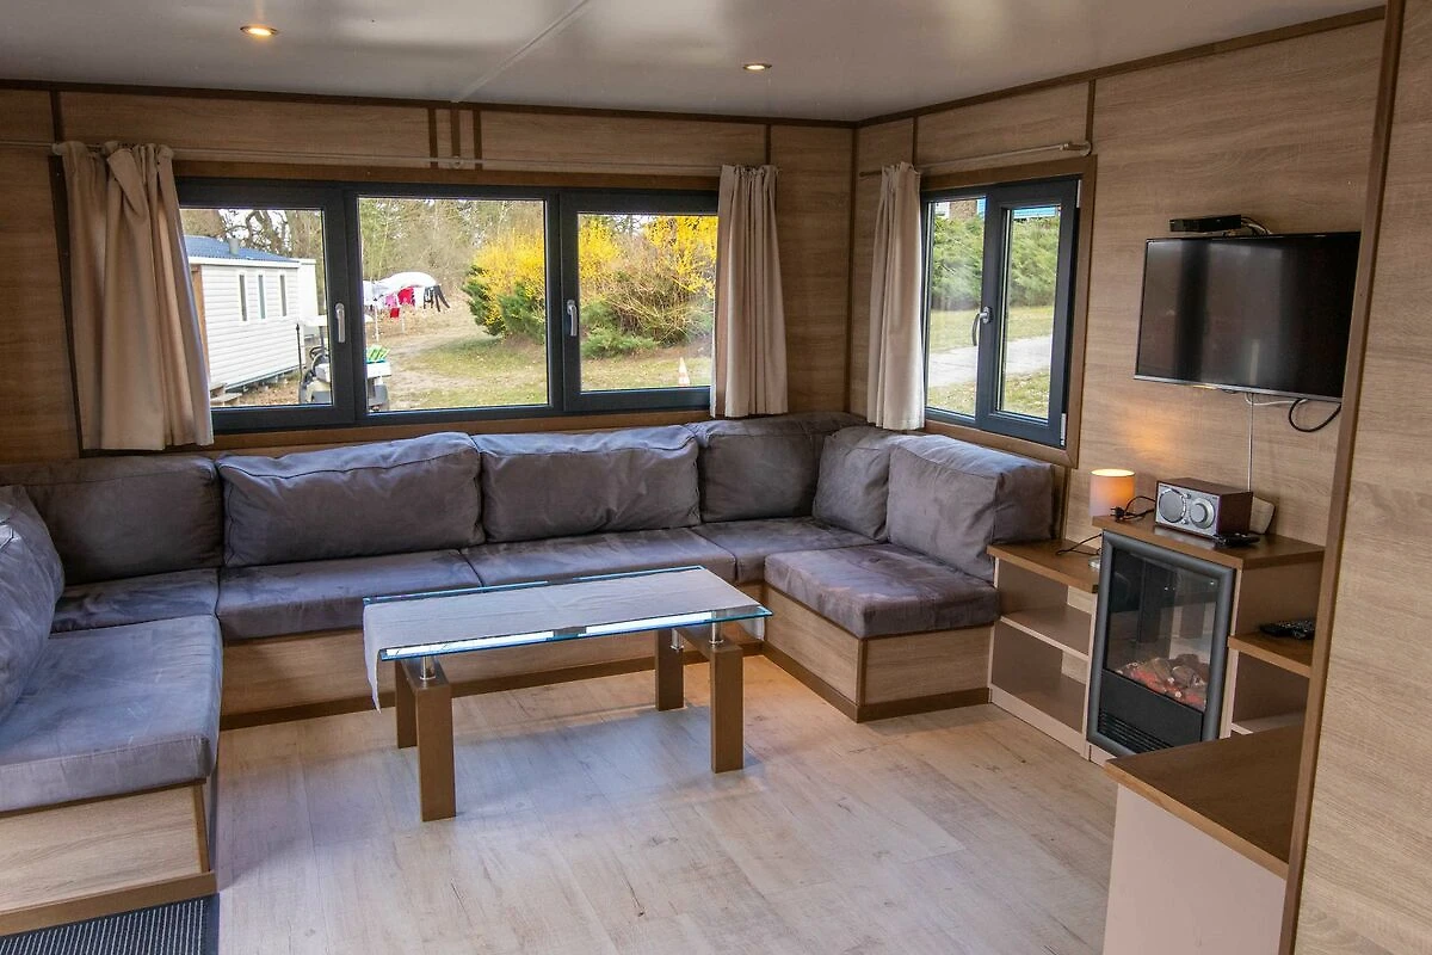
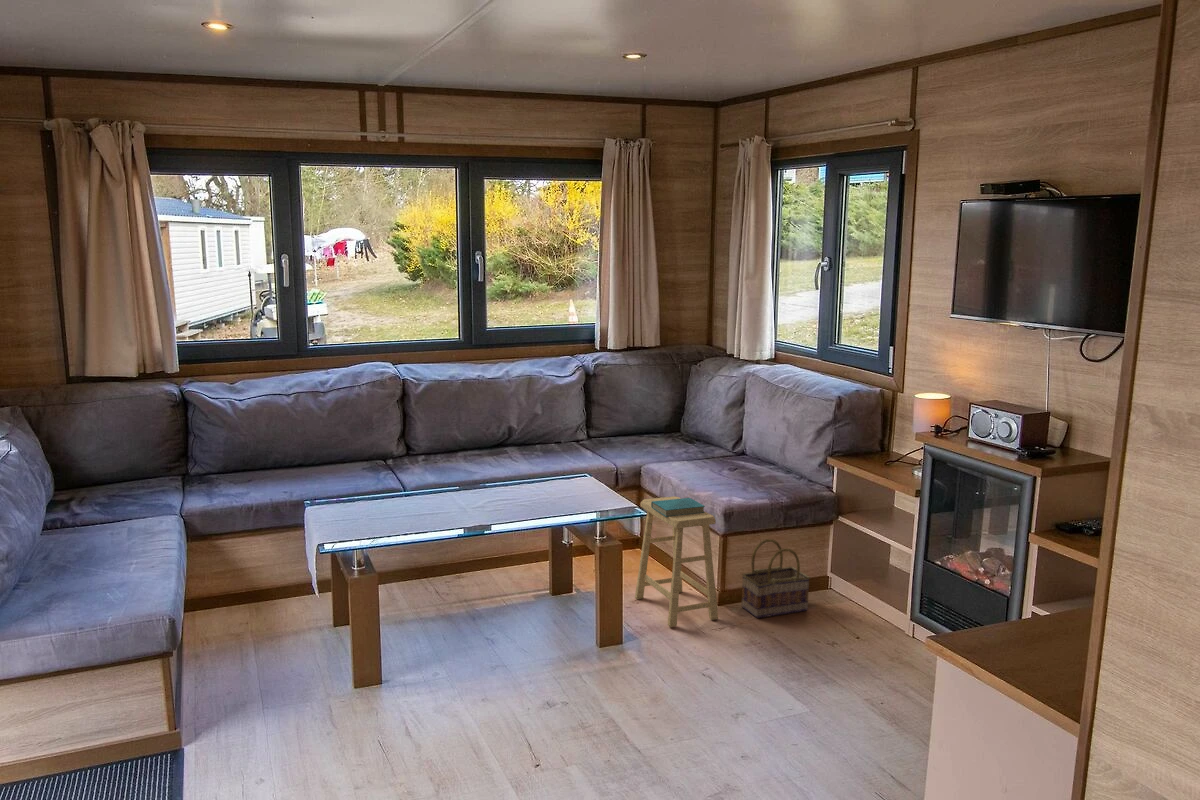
+ book (677, 506)
+ basket (775, 576)
+ footstool (676, 558)
